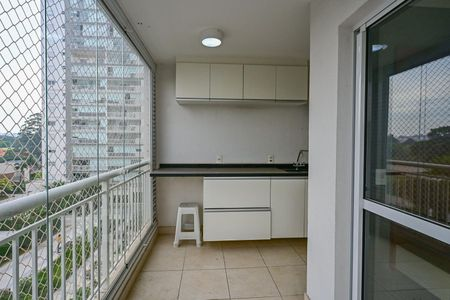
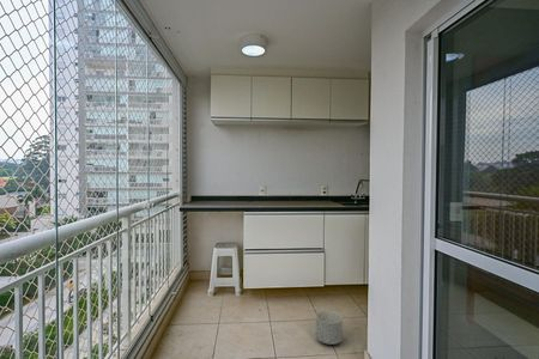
+ planter (328, 328)
